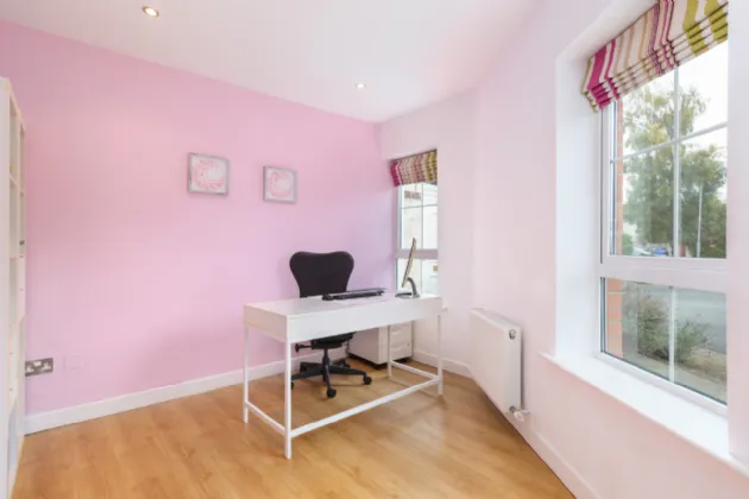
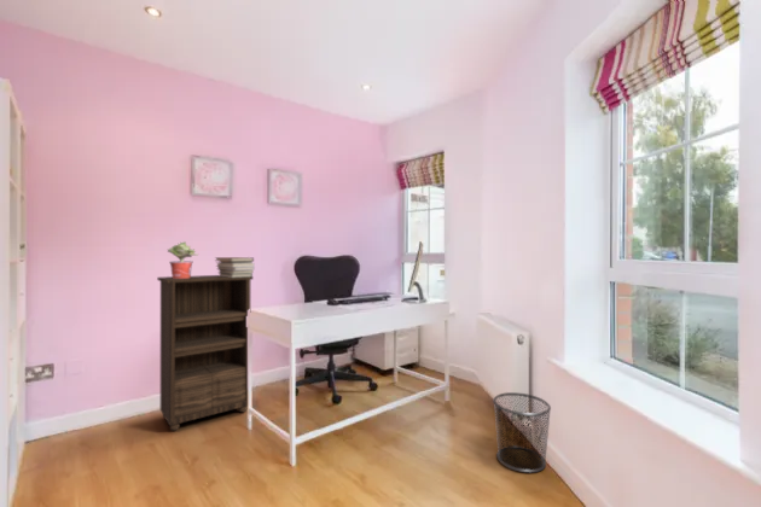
+ potted plant (182, 260)
+ book stack (234, 266)
+ waste bin (521, 430)
+ bookshelf (205, 345)
